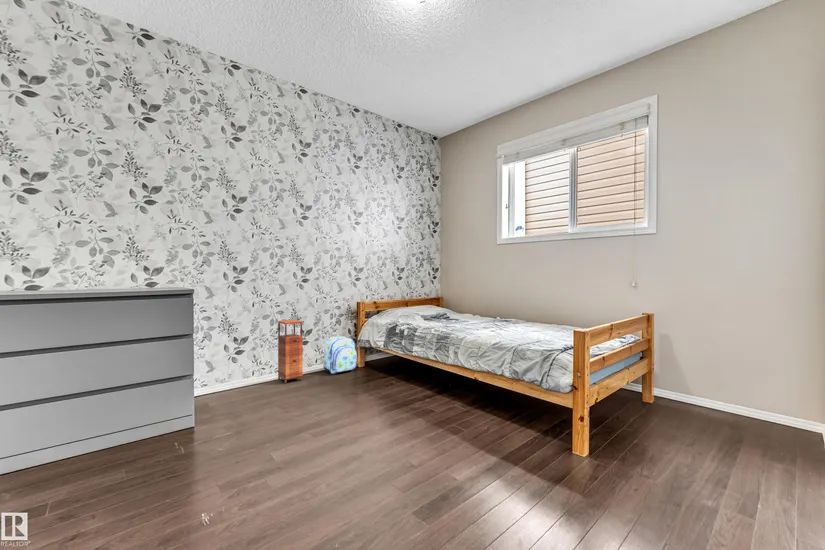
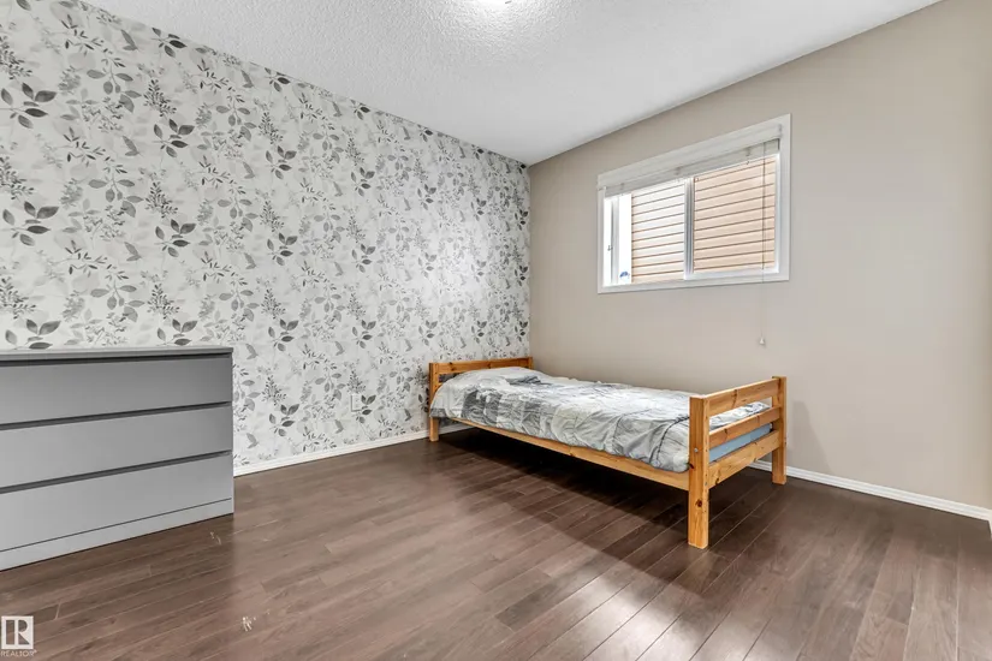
- backpack (341, 354)
- storage cabinet (290, 350)
